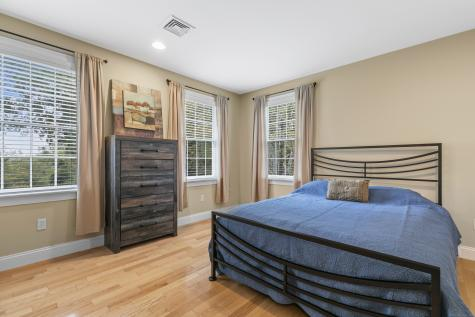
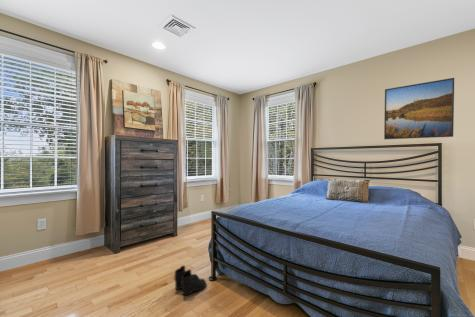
+ boots (190, 276)
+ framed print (416, 111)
